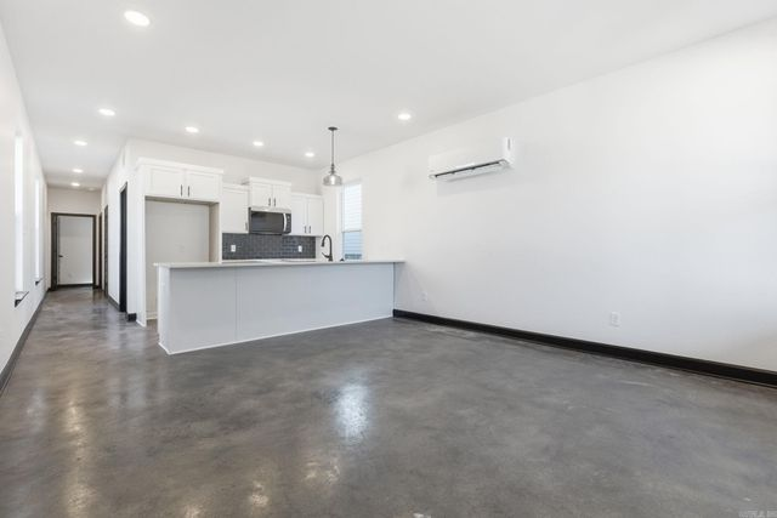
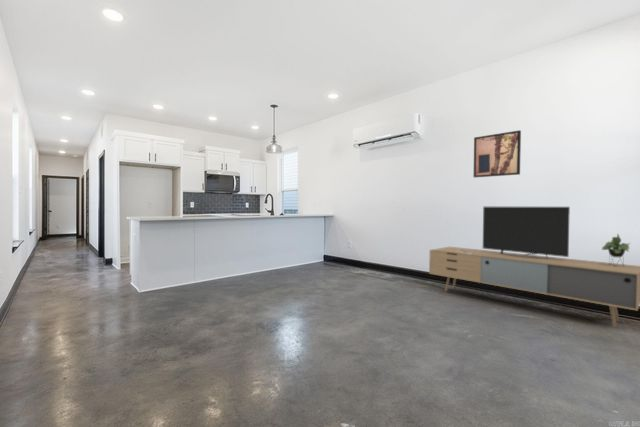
+ wall art (496, 155)
+ media console (520, 255)
